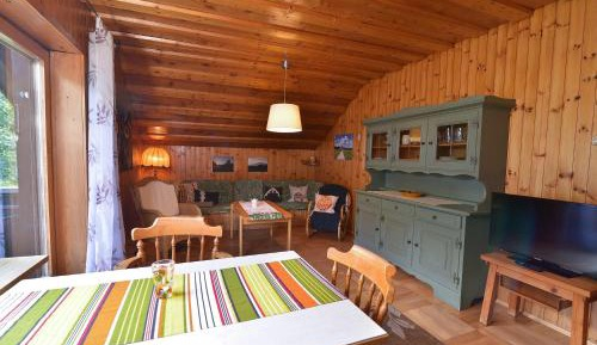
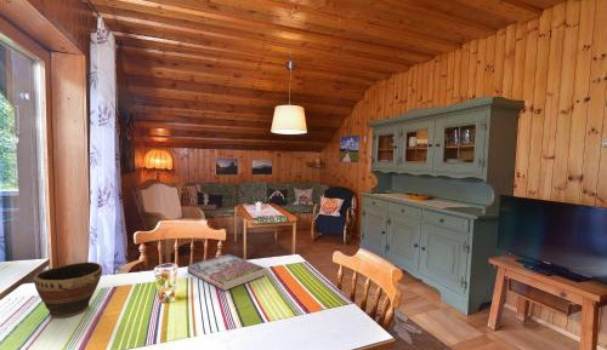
+ bowl (69, 288)
+ book (226, 270)
